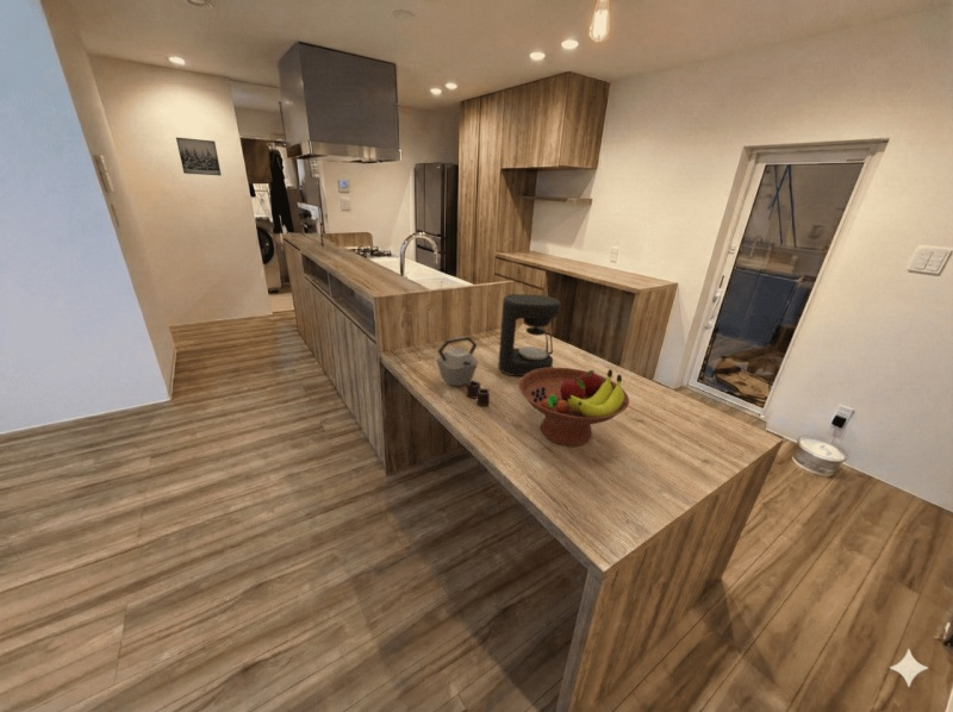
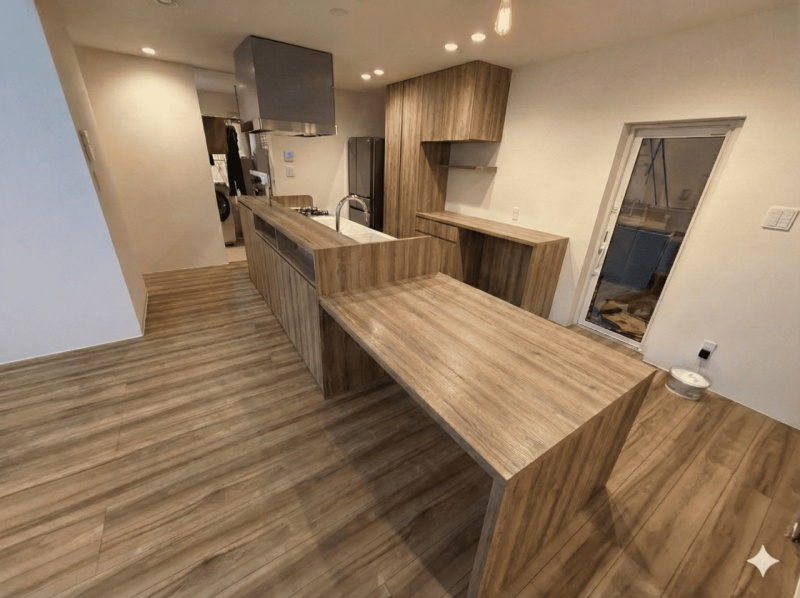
- kettle (467, 368)
- fruit bowl (569, 402)
- wall art (199, 157)
- coffee maker (528, 332)
